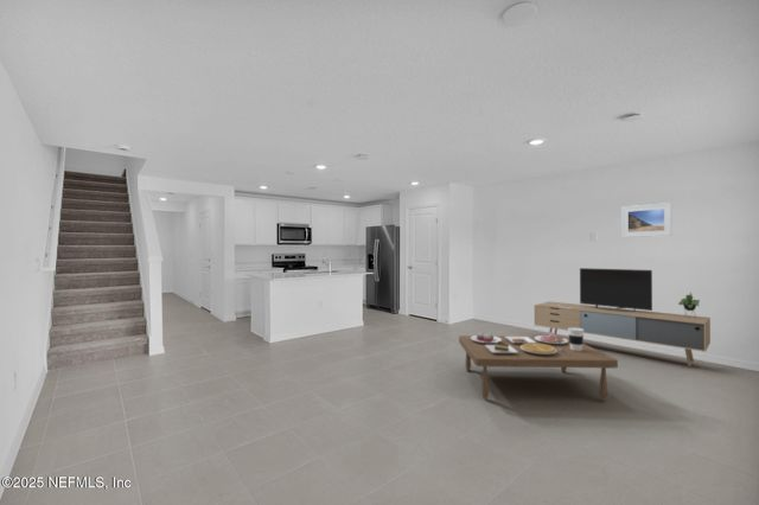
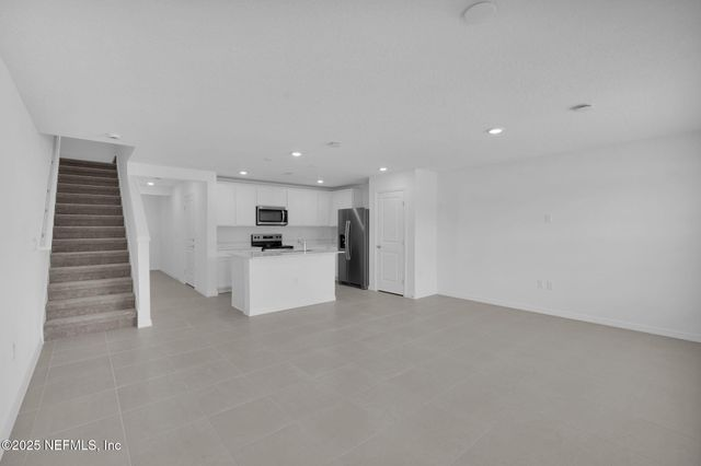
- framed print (645, 220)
- media console (612, 308)
- coffee table (528, 354)
